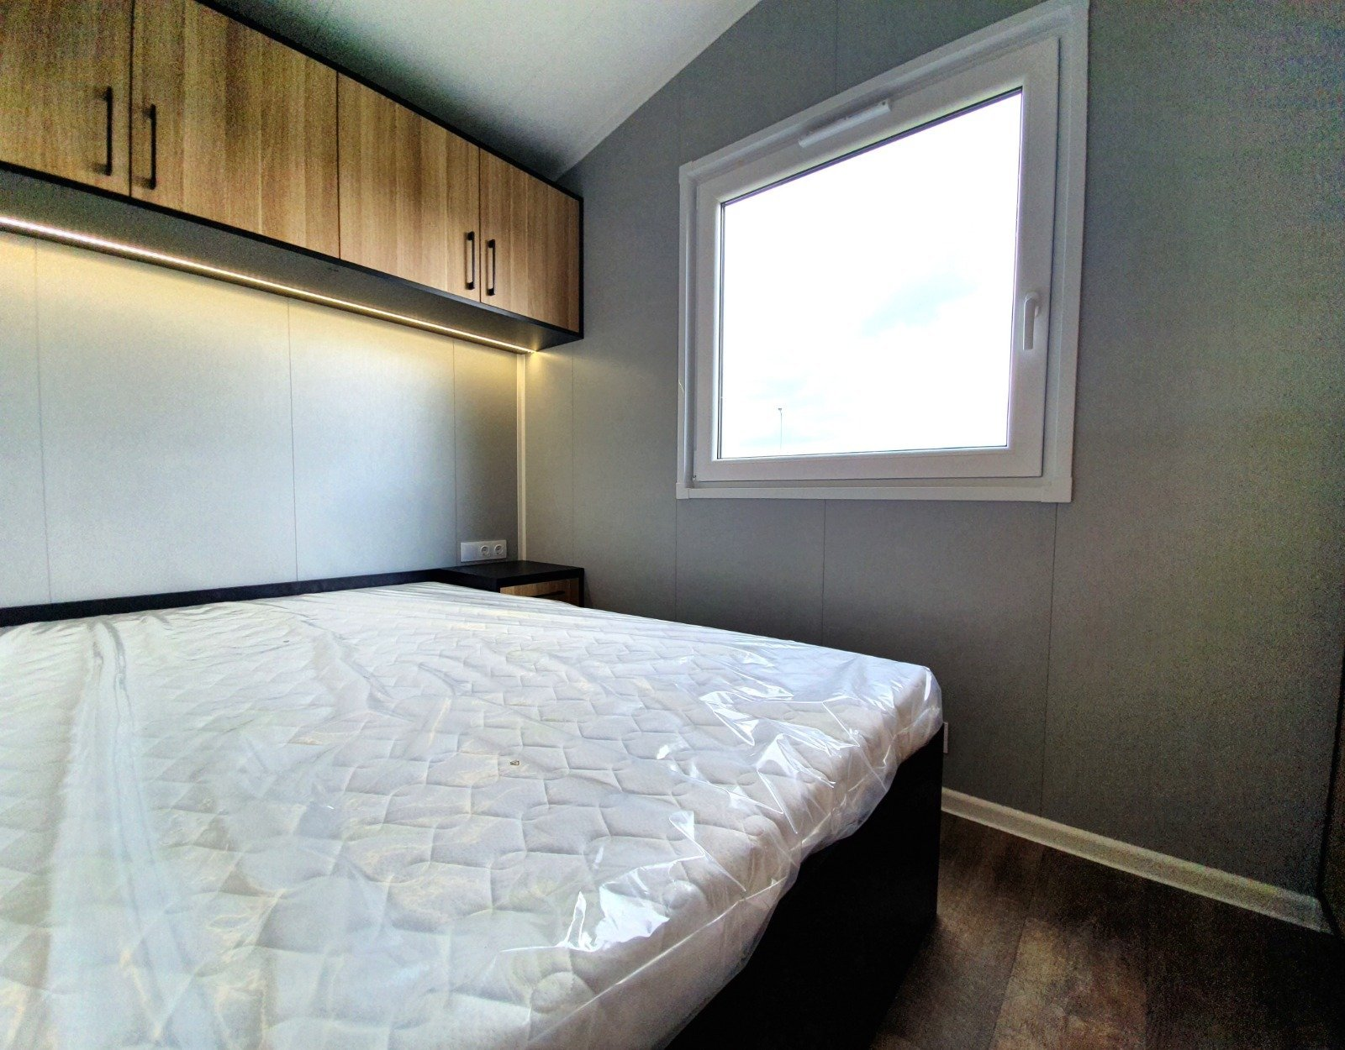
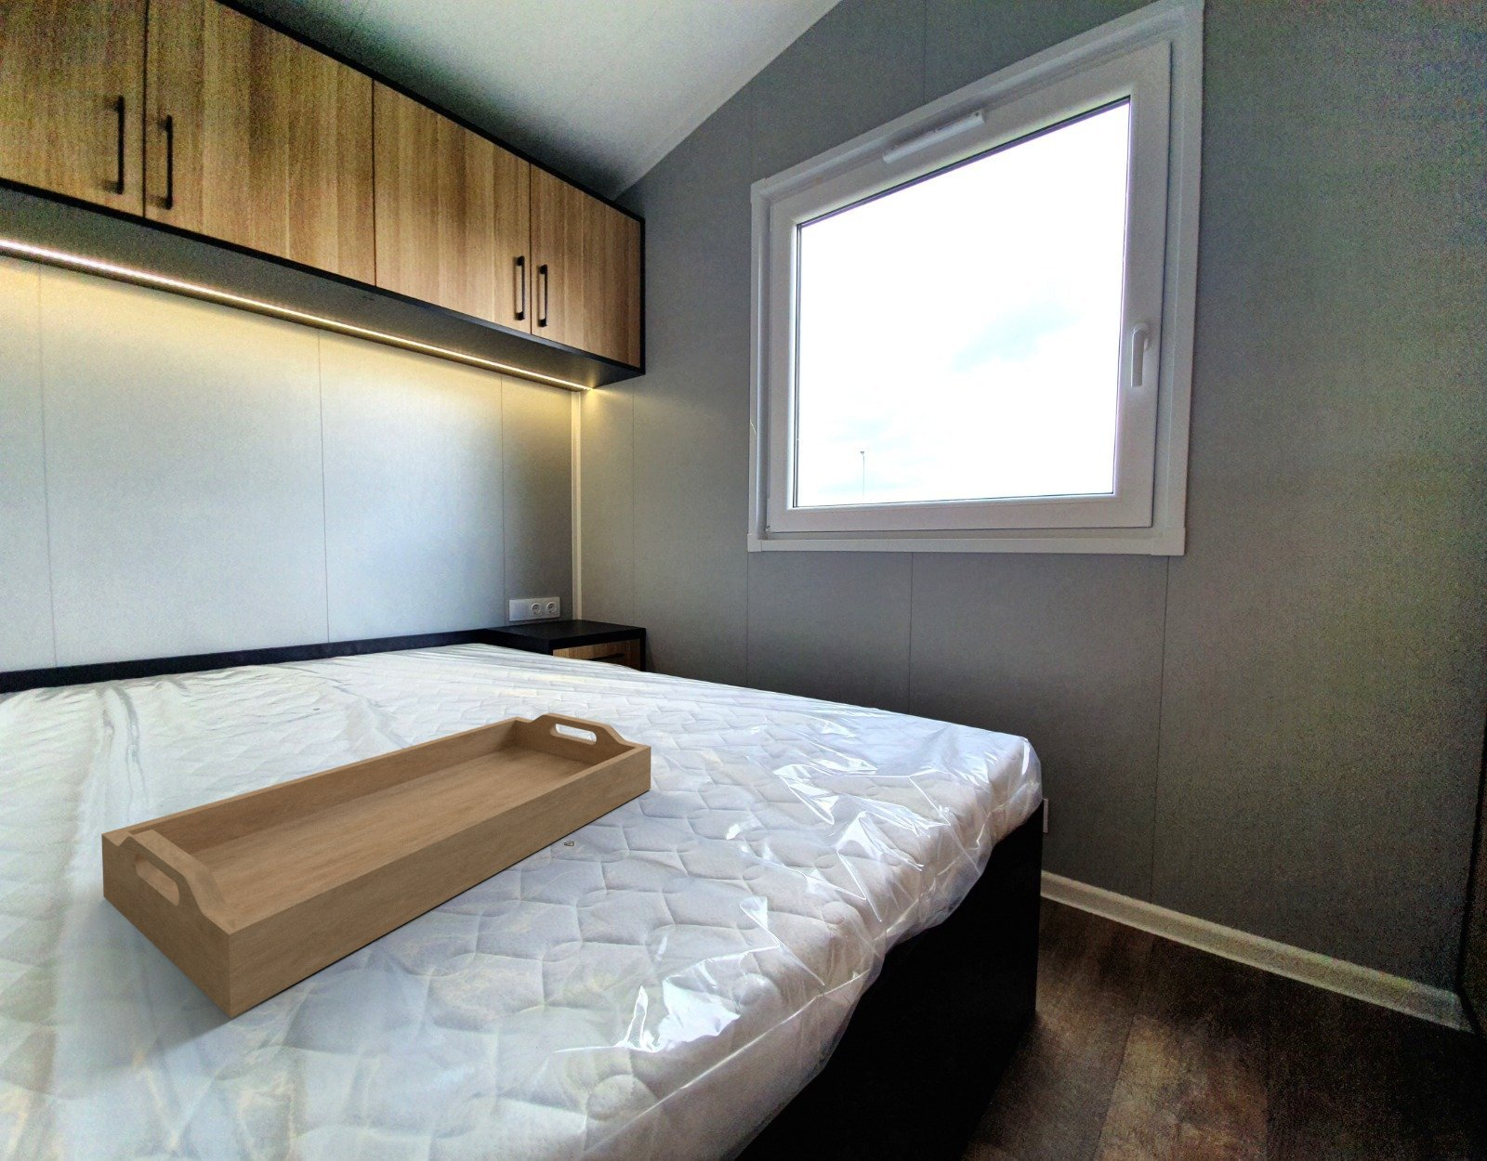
+ serving tray (431, 799)
